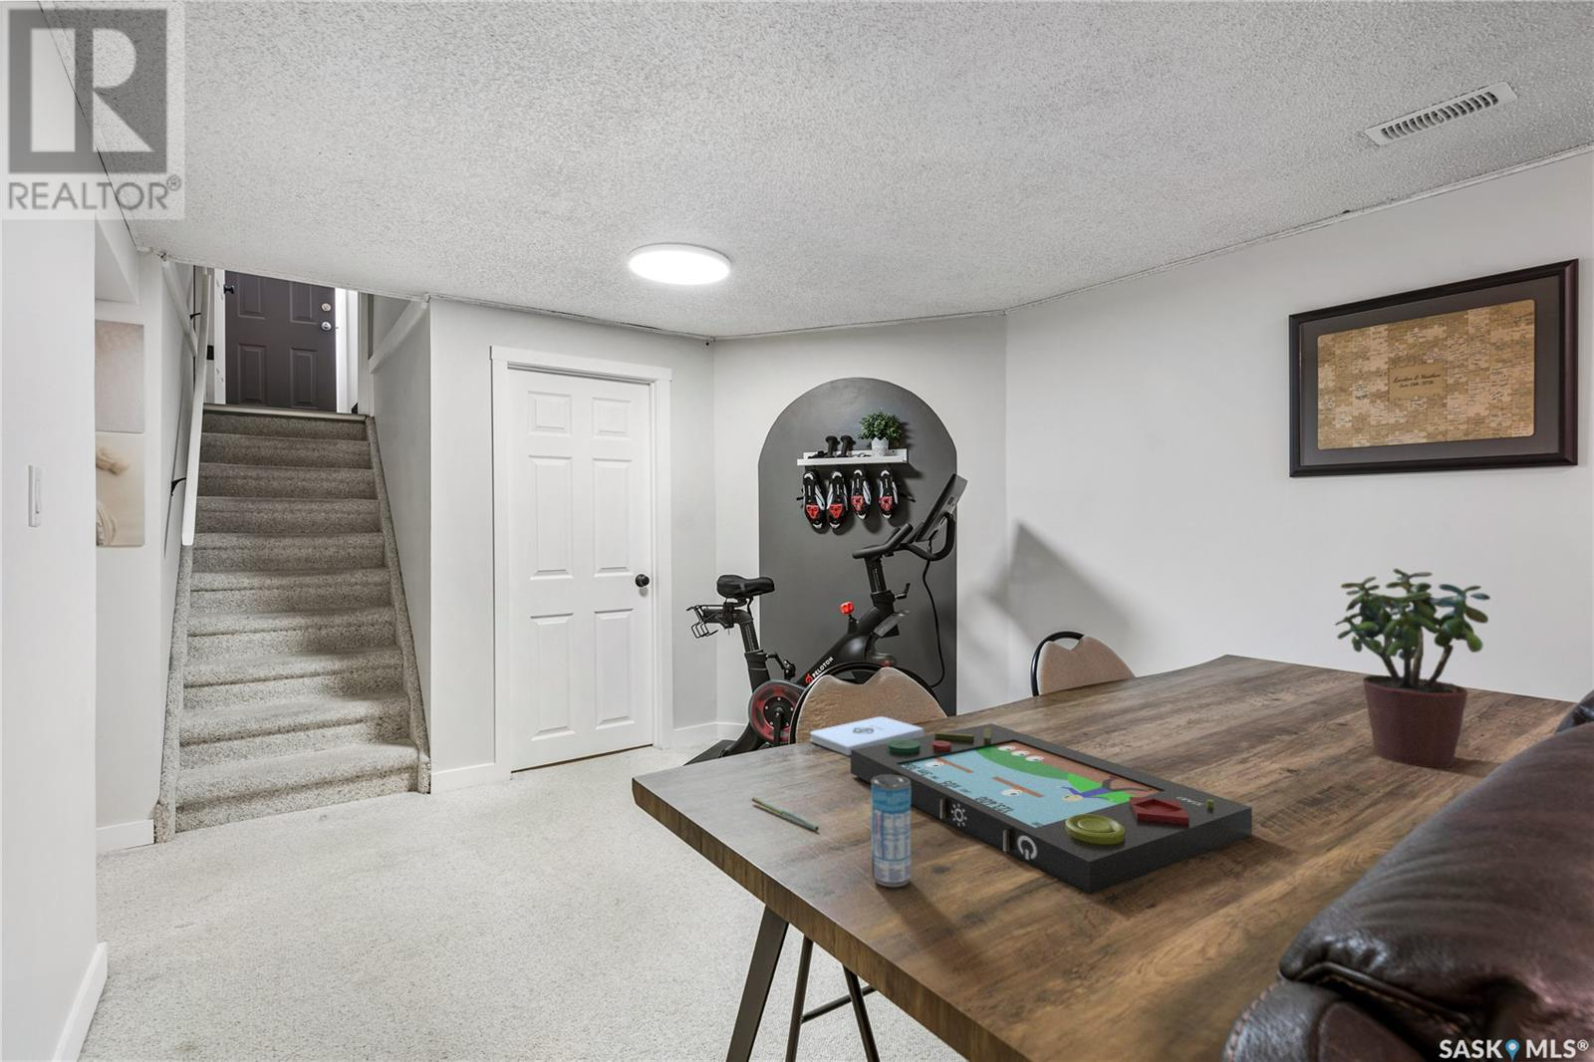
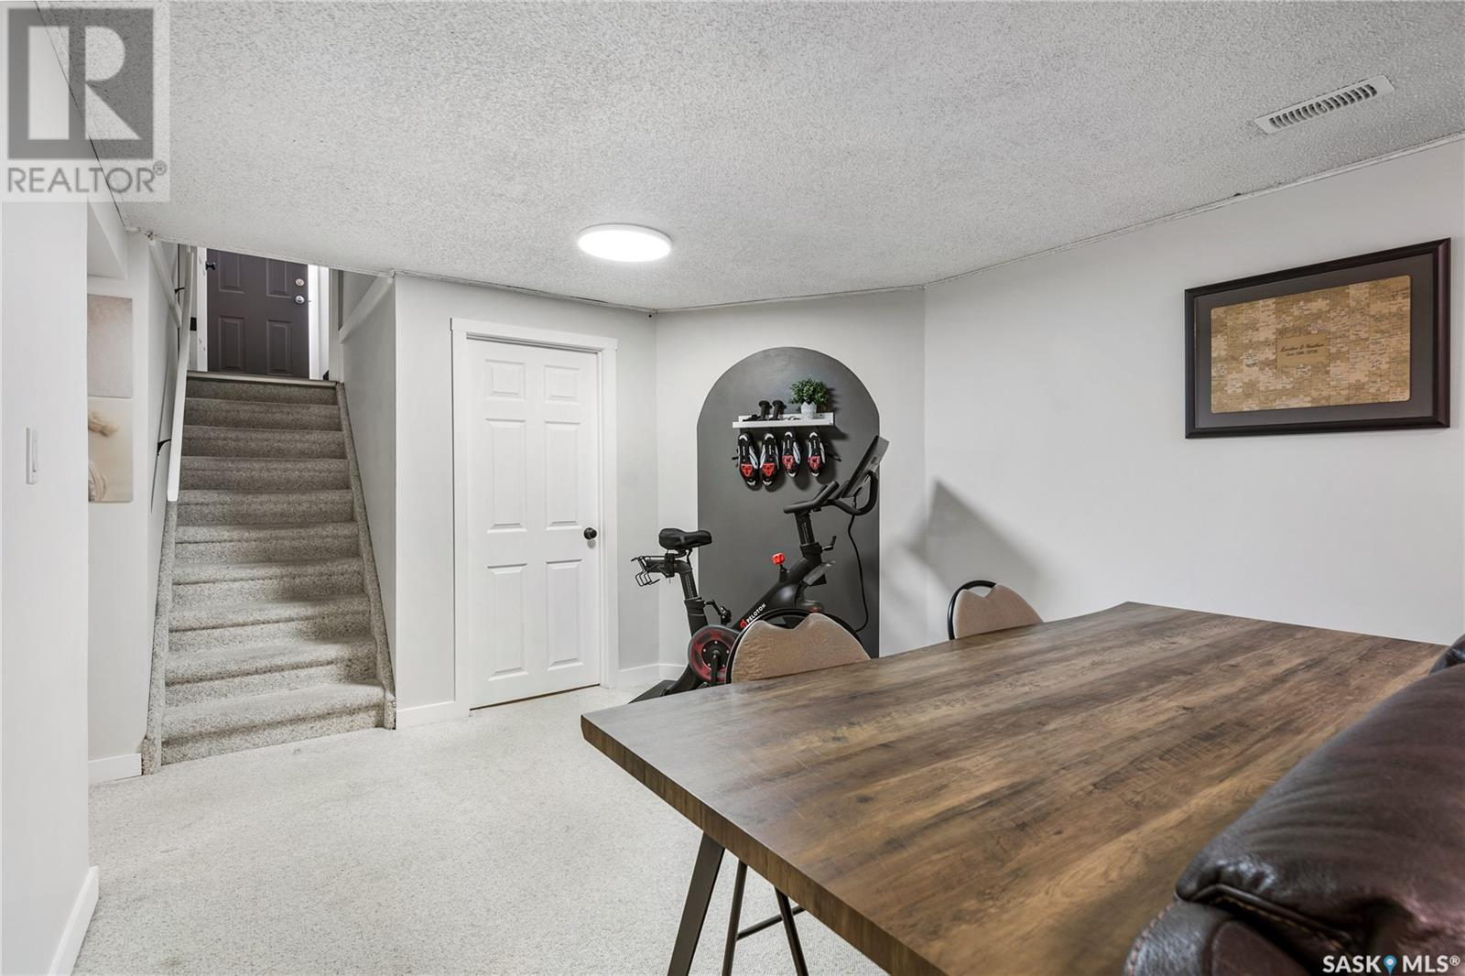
- potted plant (1421, 665)
- notepad (866, 734)
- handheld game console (1025, 785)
- beverage can (891, 830)
- pen (783, 813)
